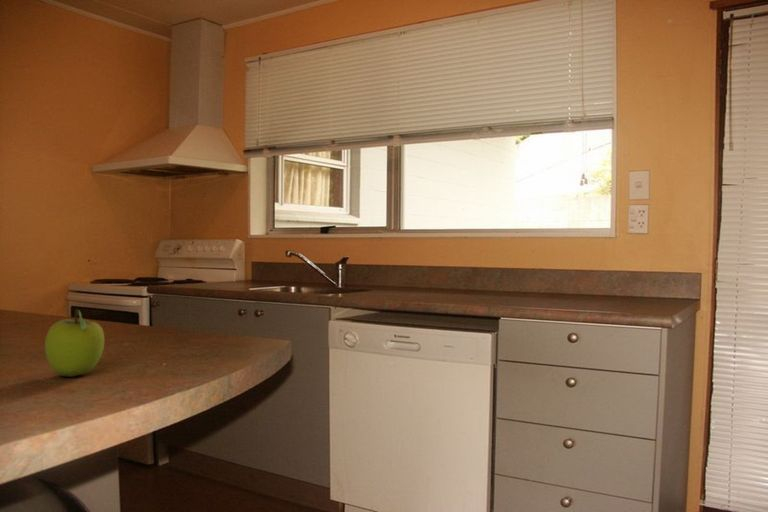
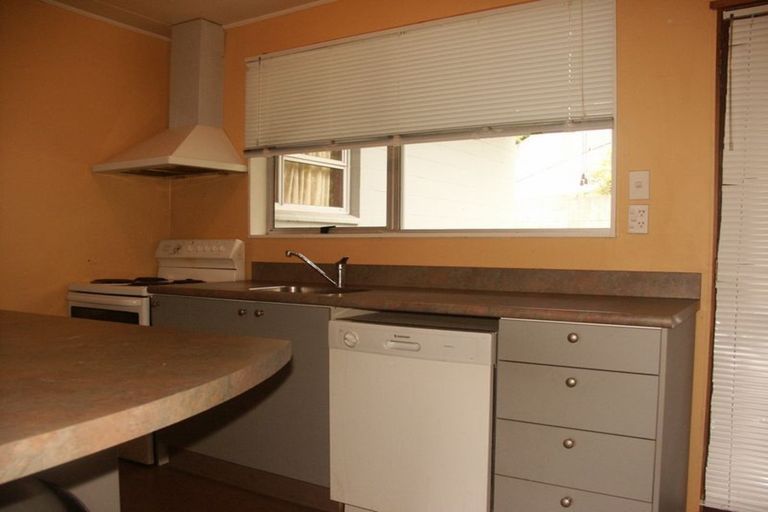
- fruit (75, 342)
